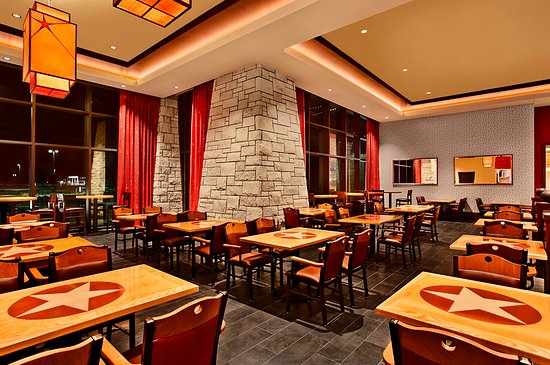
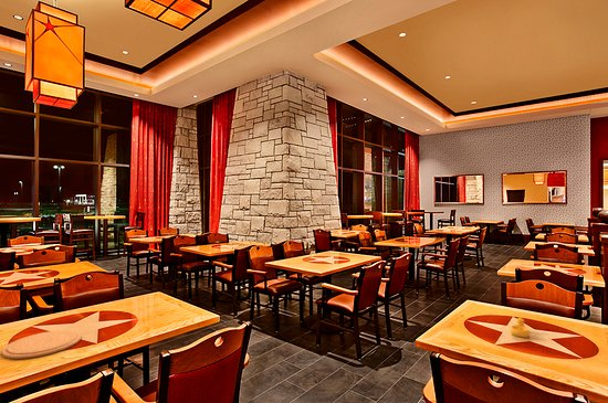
+ plate (43, 342)
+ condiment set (520, 326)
